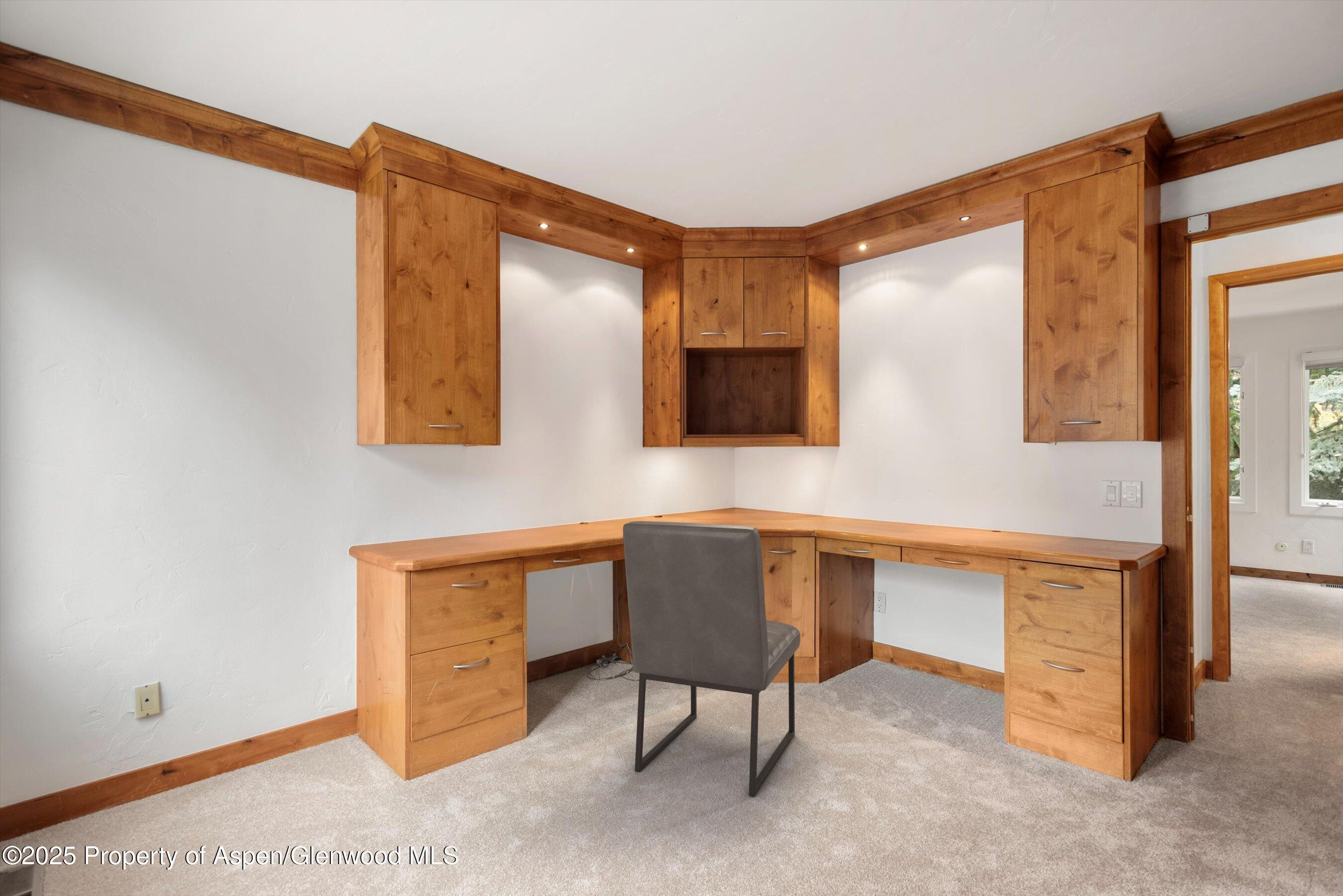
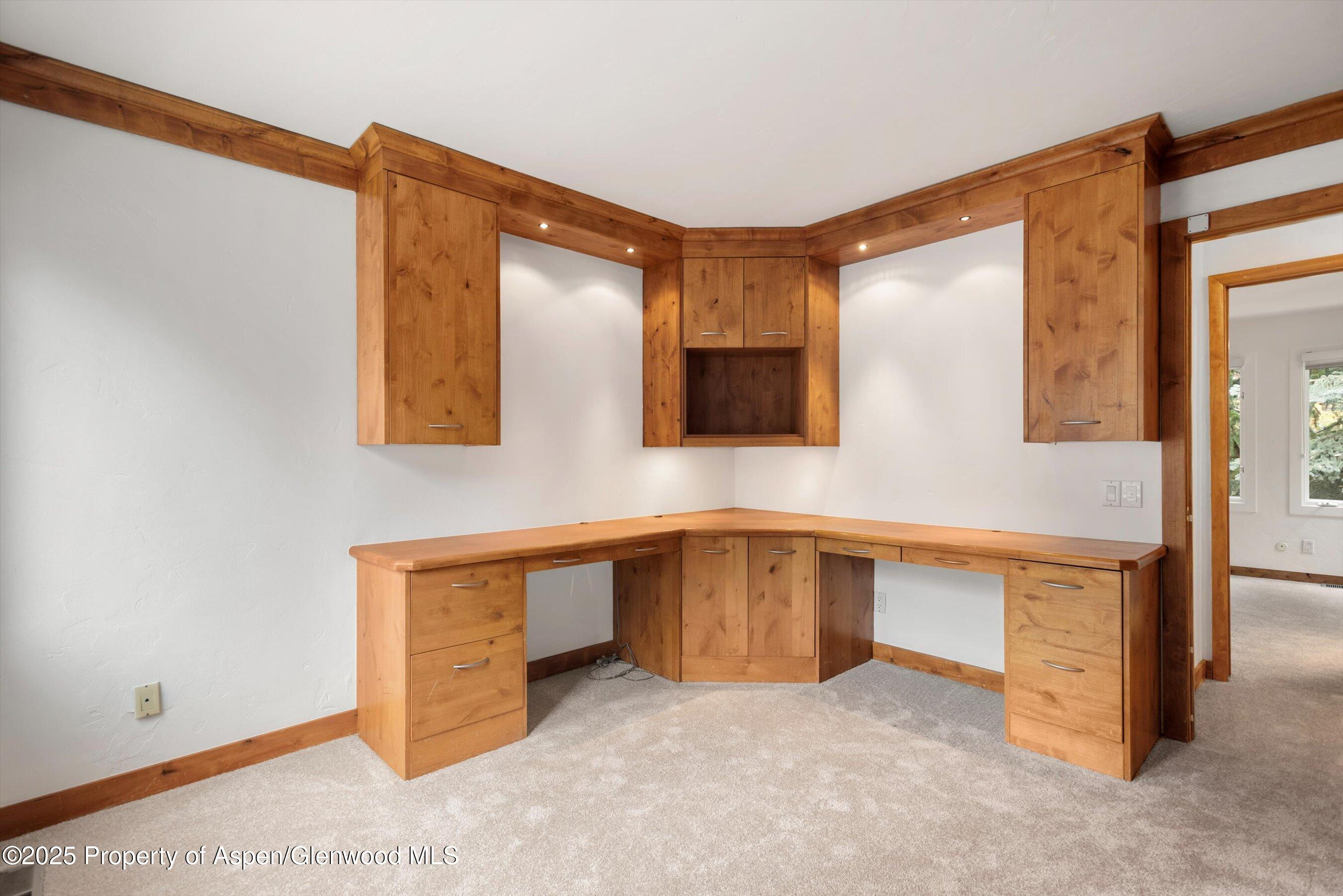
- chair (717, 635)
